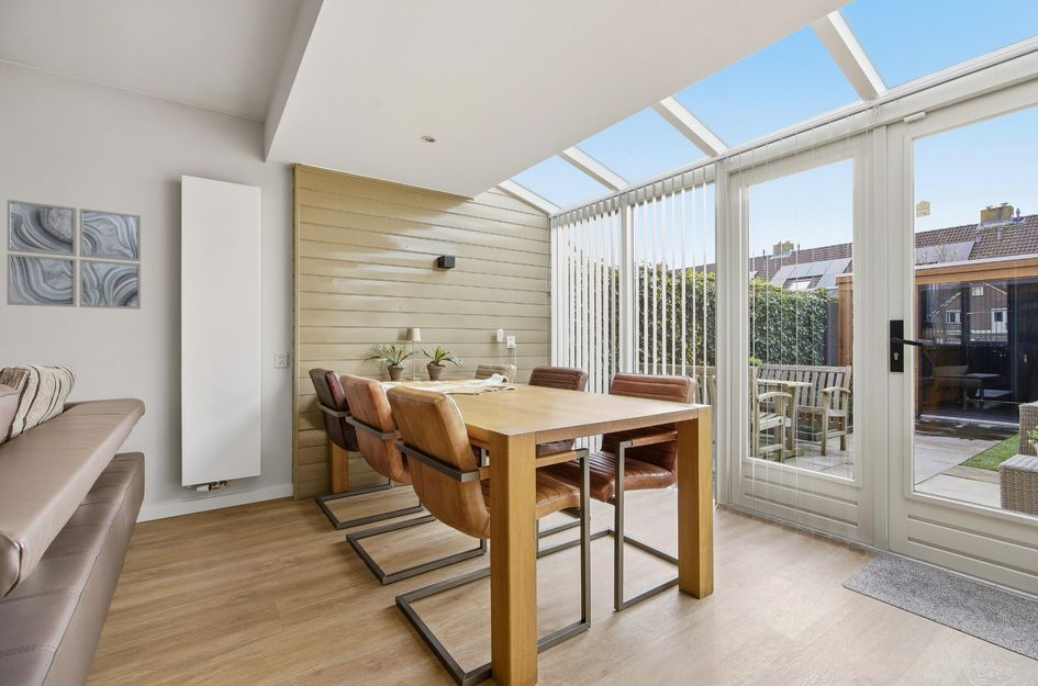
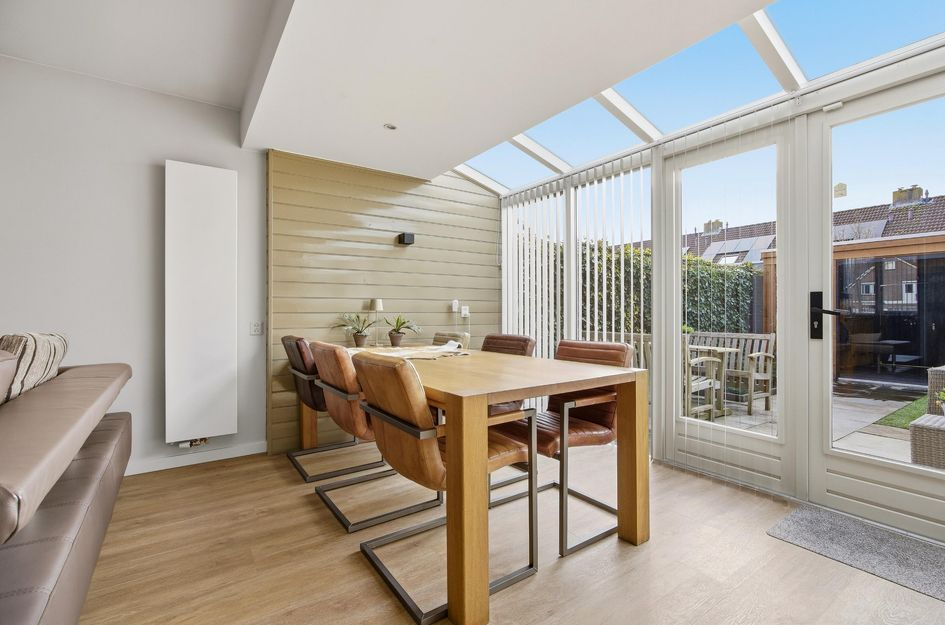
- wall art (76, 256)
